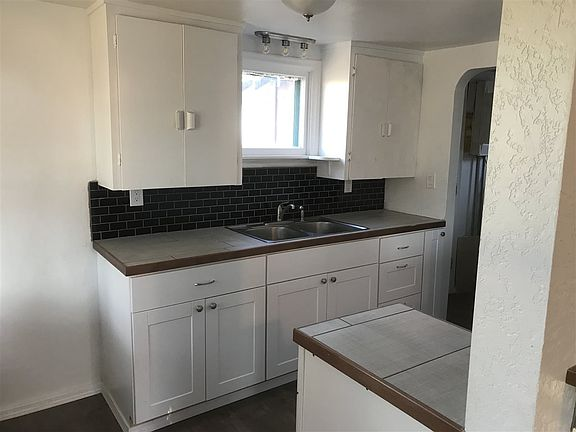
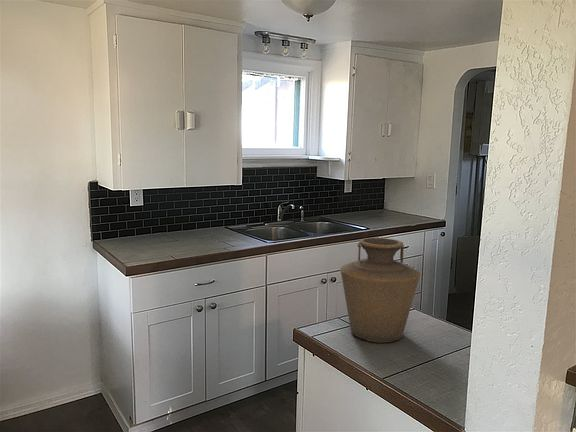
+ vase (378, 288)
